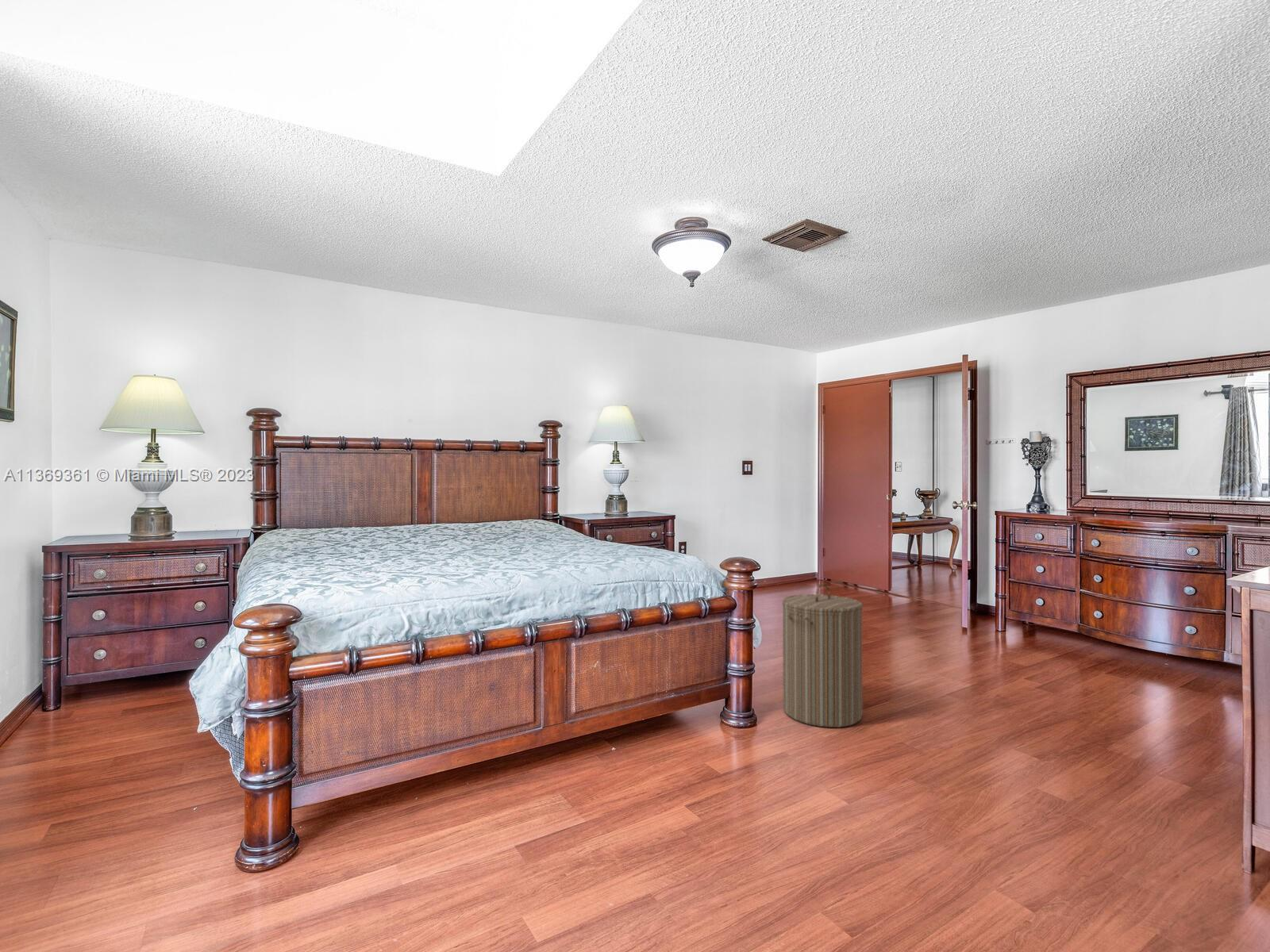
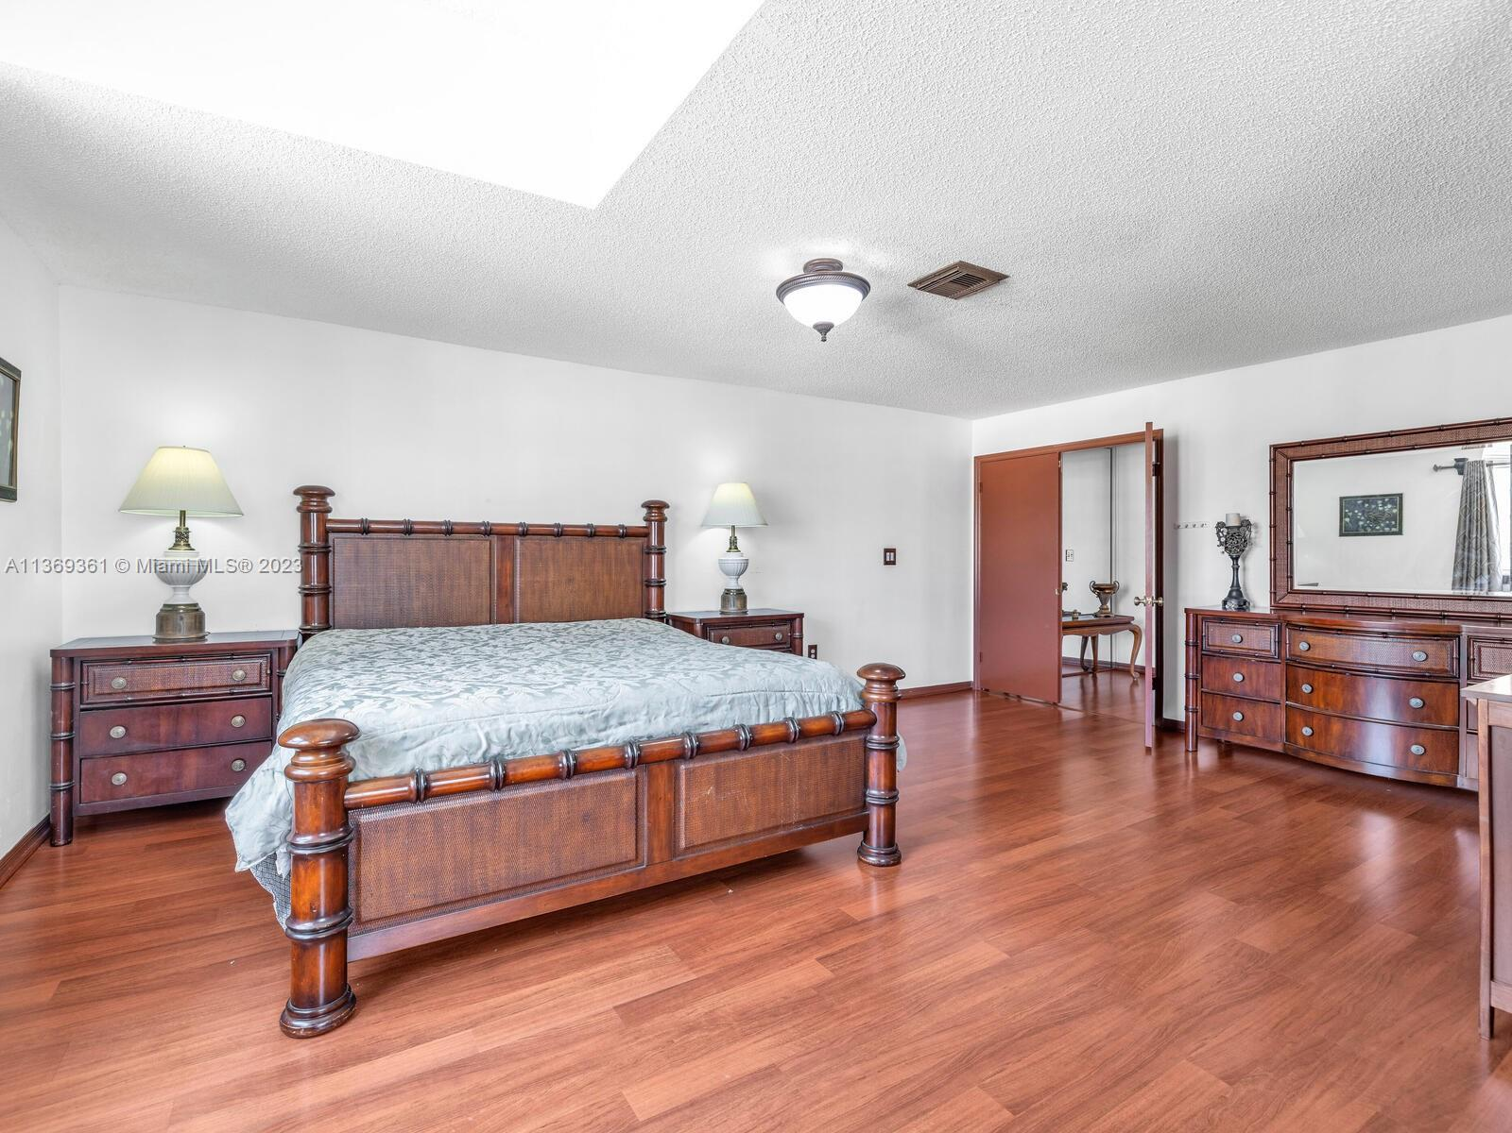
- laundry hamper (822, 647)
